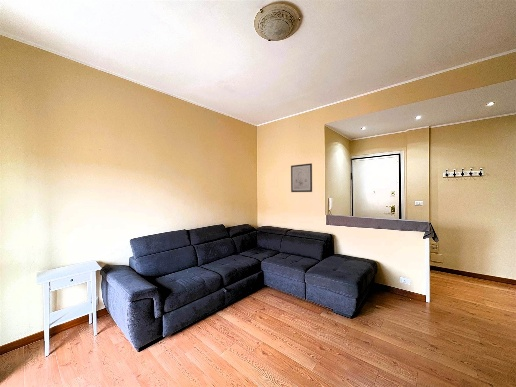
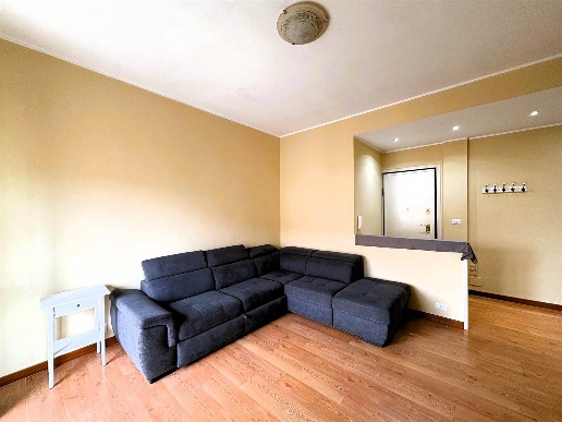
- wall art (301, 178)
